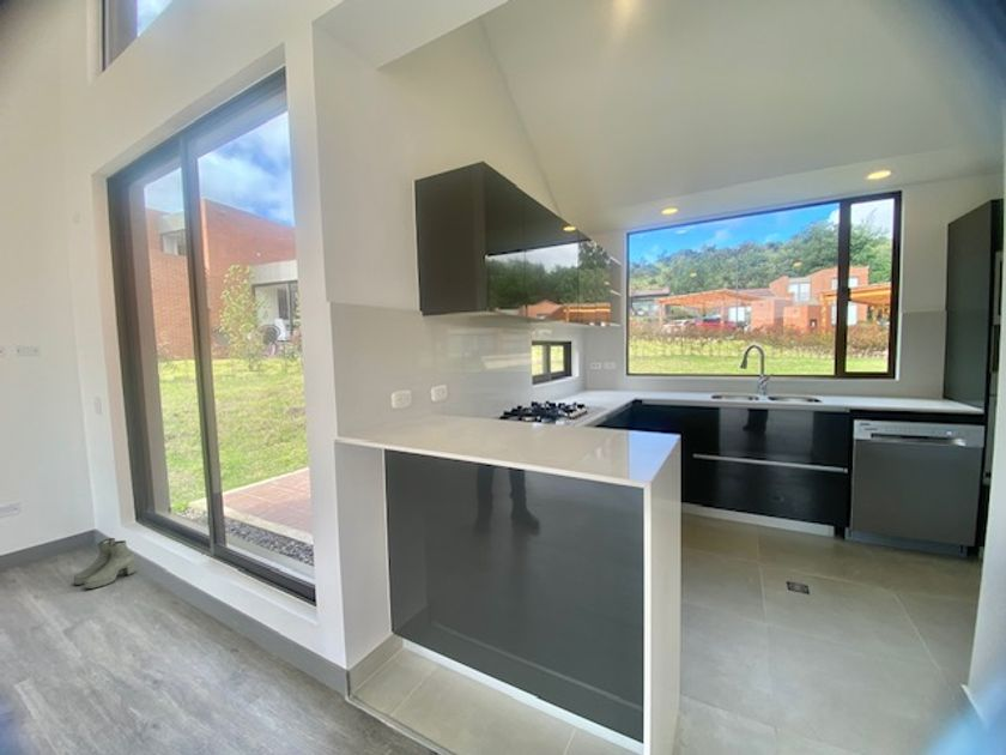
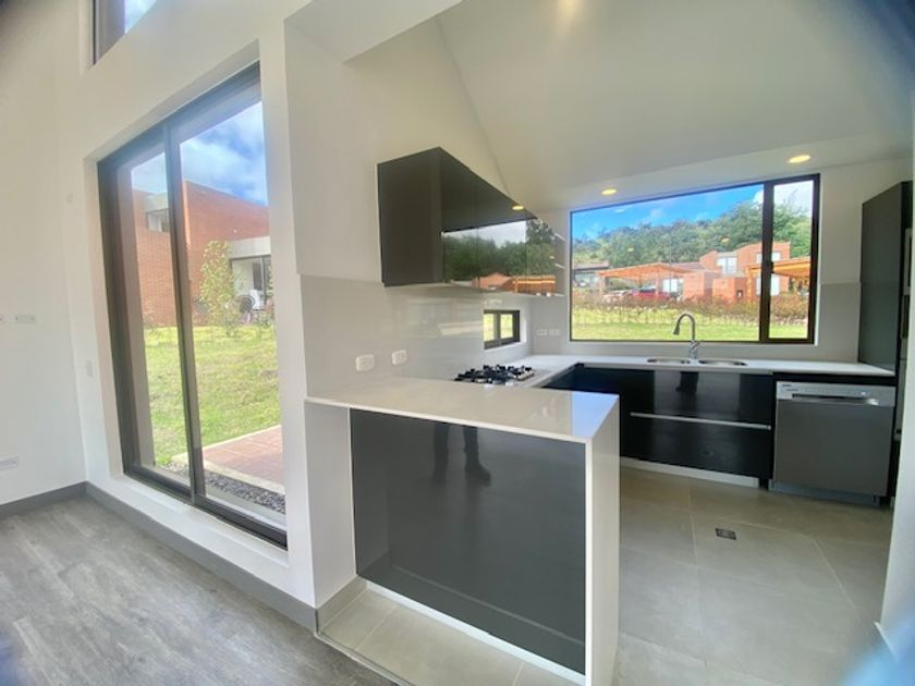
- boots (104, 561)
